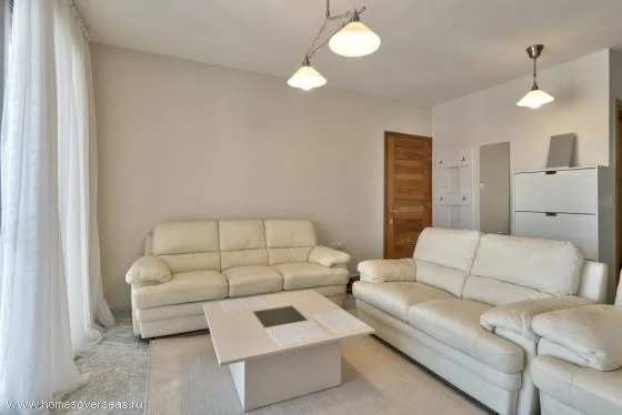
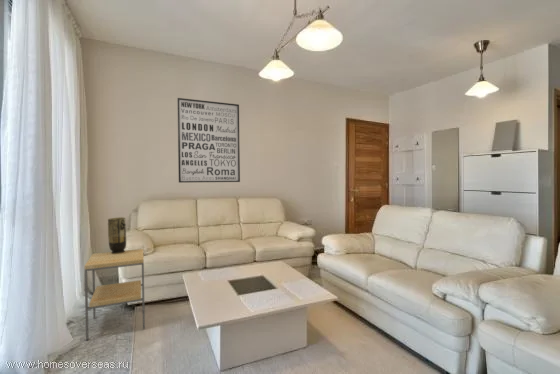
+ side table (117, 289)
+ vase (117, 235)
+ wall art (209, 142)
